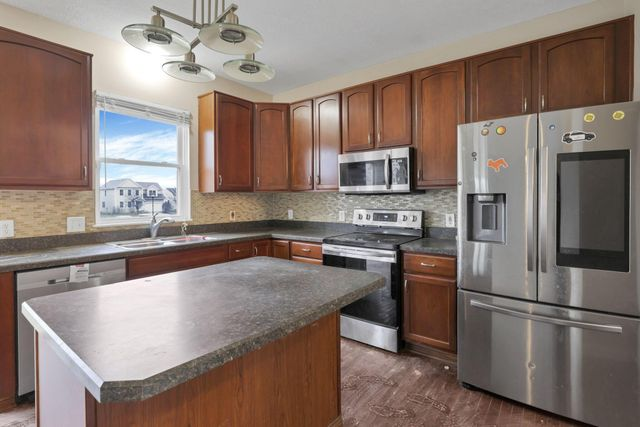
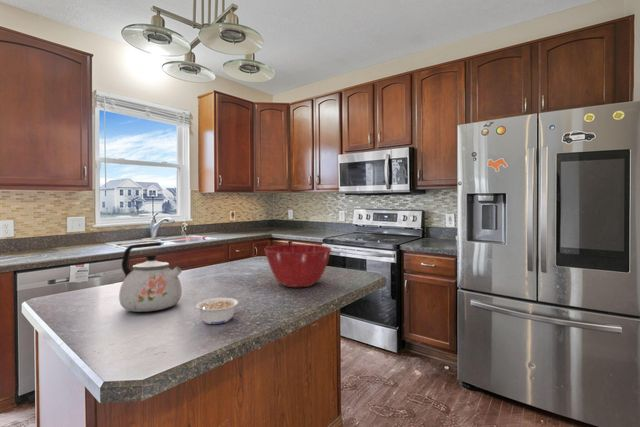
+ kettle (152, 274)
+ legume (217, 310)
+ mixing bowl (298, 265)
